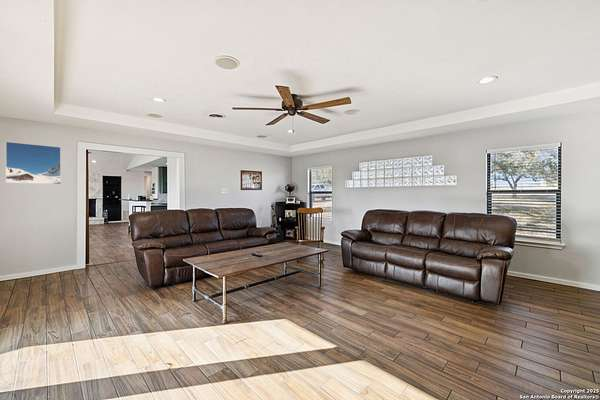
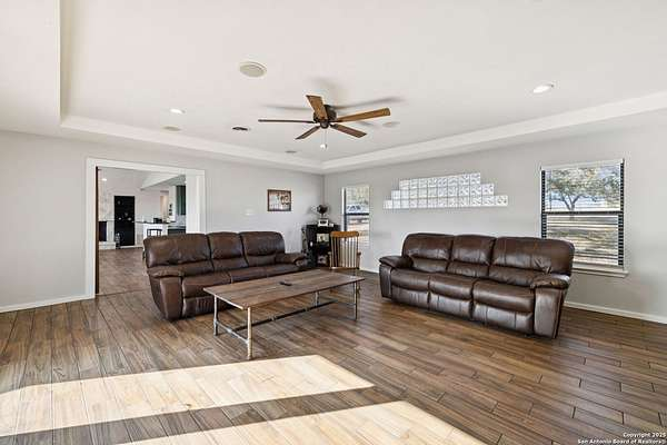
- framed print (34, 164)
